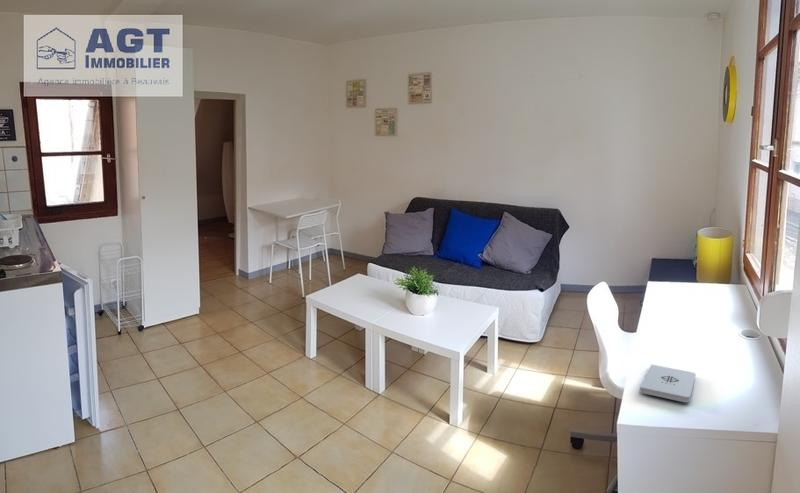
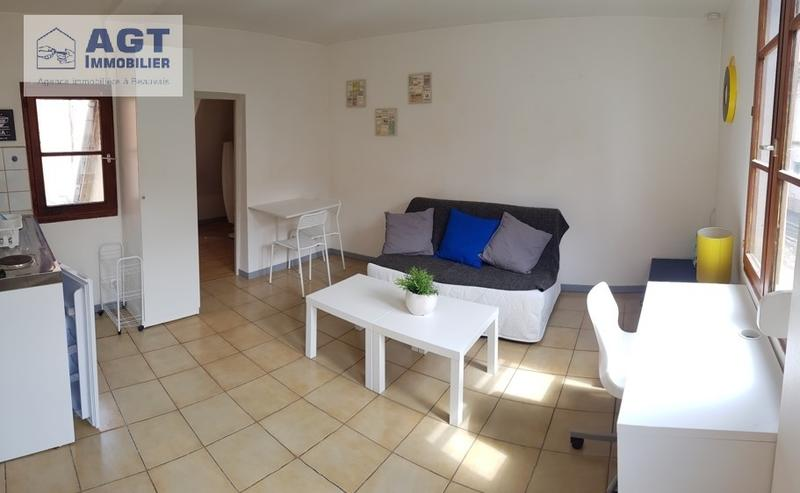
- notepad (668, 382)
